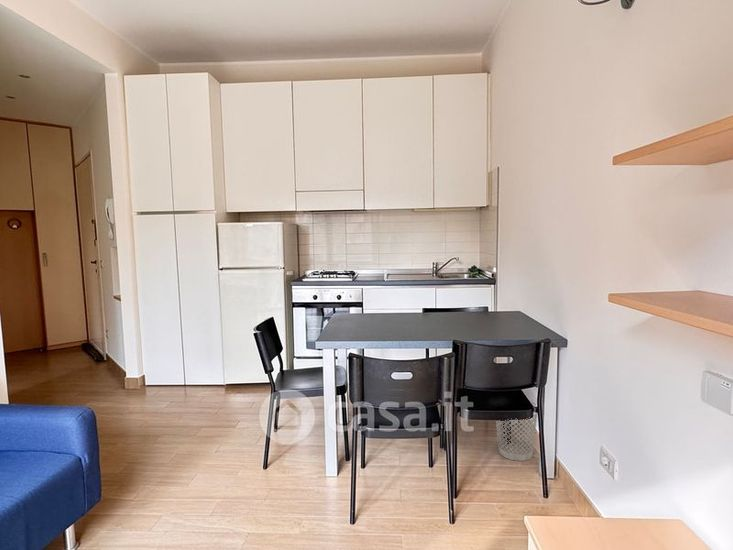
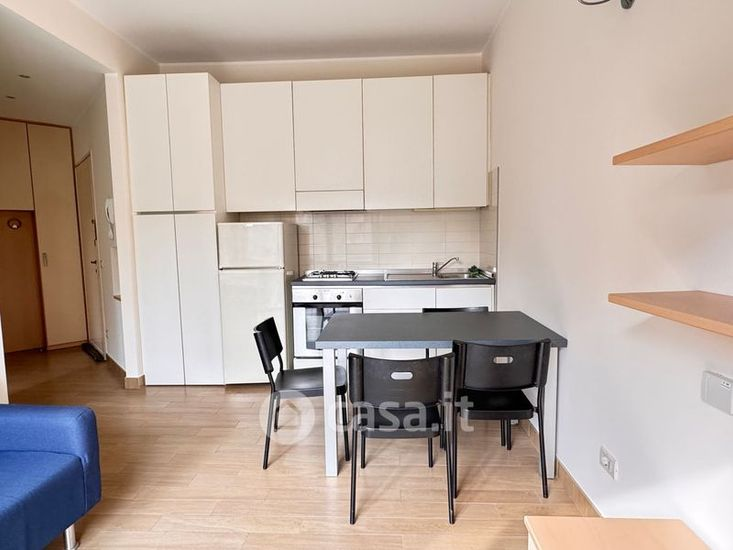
- wastebasket (515, 429)
